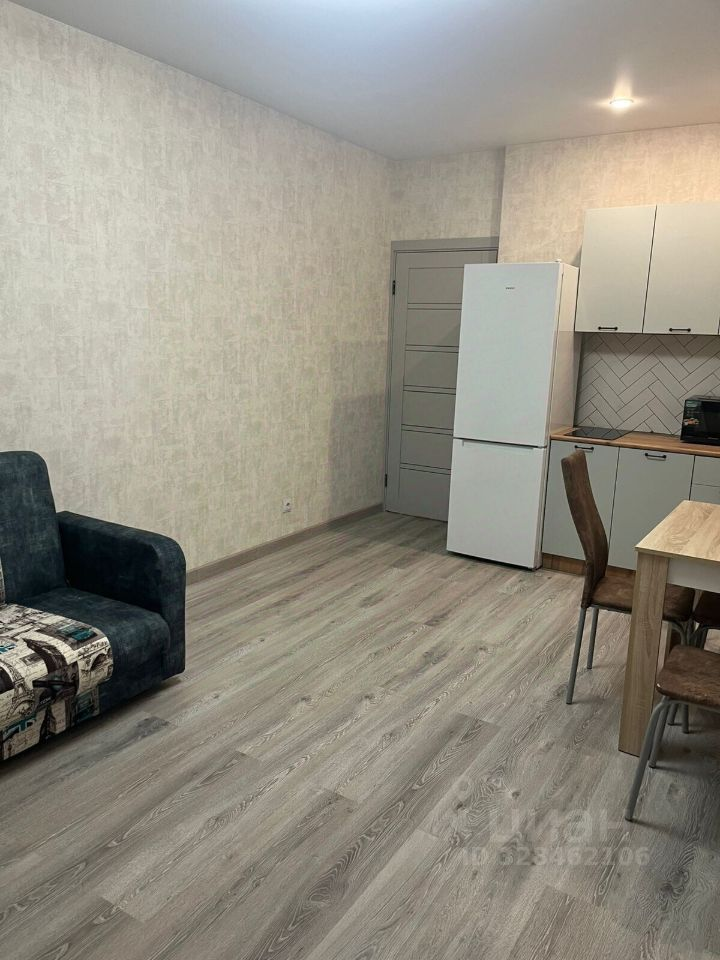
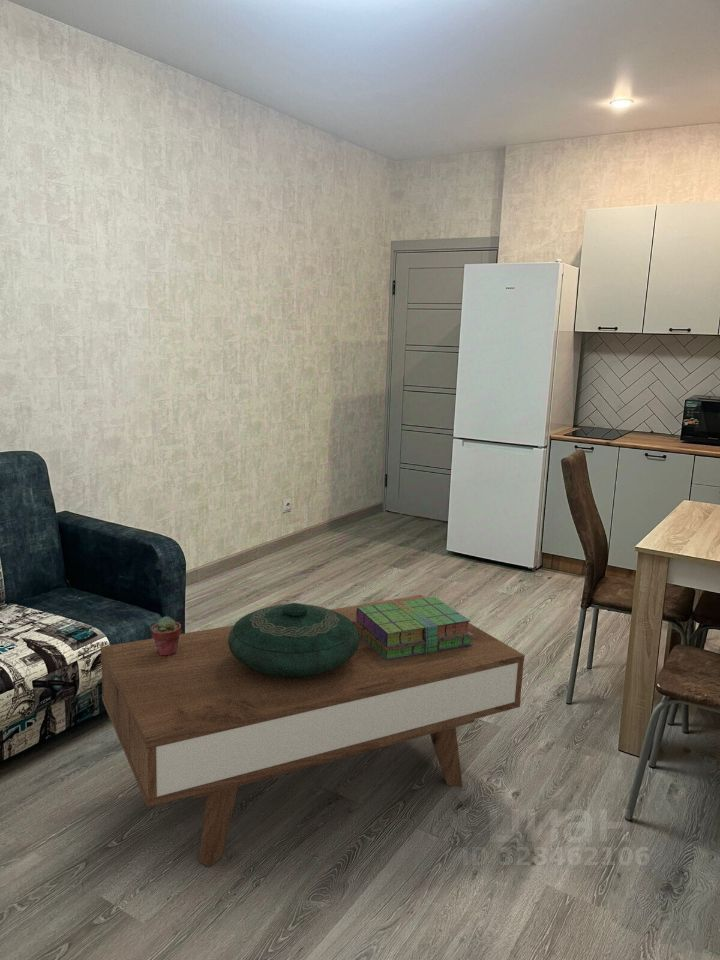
+ decorative bowl (294, 632)
+ coffee table (311, 713)
+ stack of books (411, 624)
+ potted succulent (166, 633)
